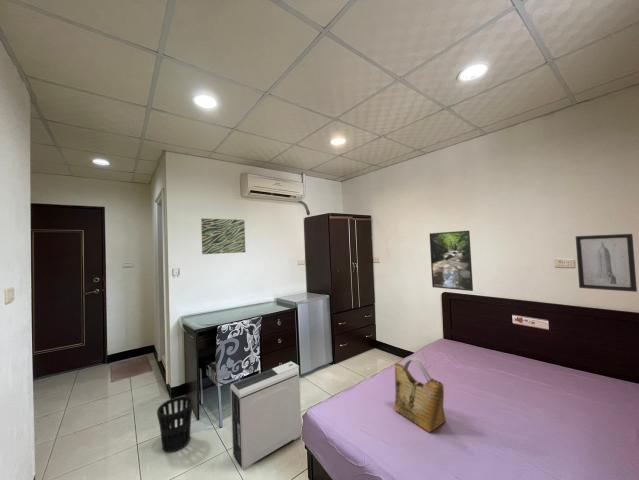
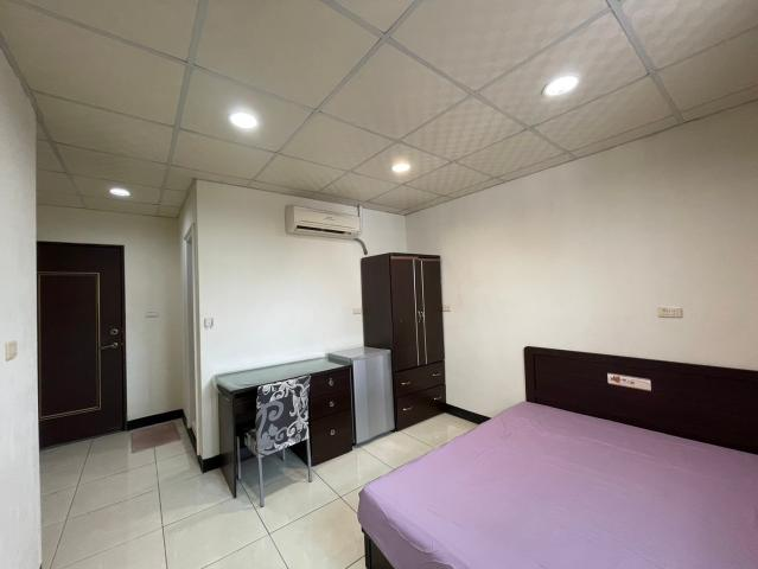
- air purifier (267, 409)
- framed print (449, 260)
- grocery bag (418, 387)
- wastebasket (174, 423)
- wall art (224, 236)
- wall art (604, 262)
